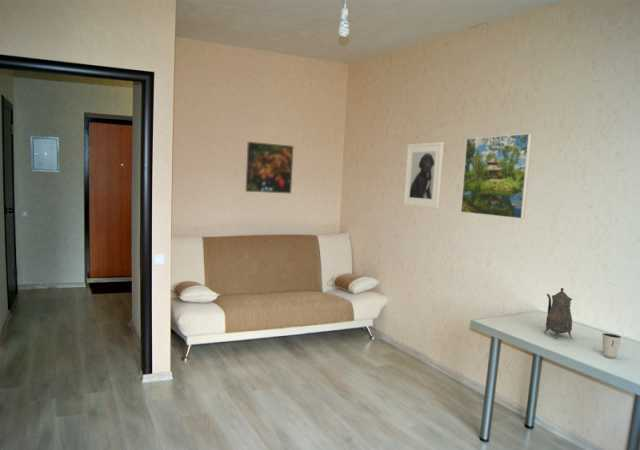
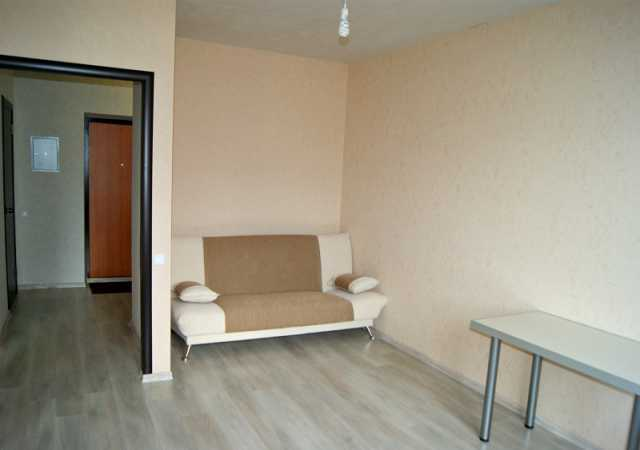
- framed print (493, 176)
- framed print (269, 168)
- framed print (422, 175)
- dixie cup (610, 345)
- teapot (557, 311)
